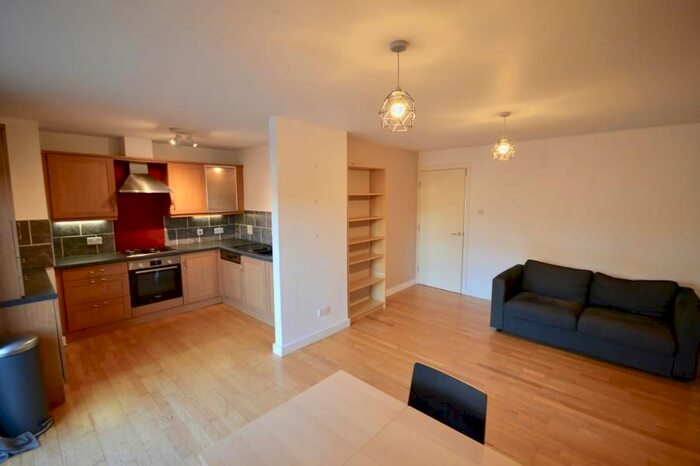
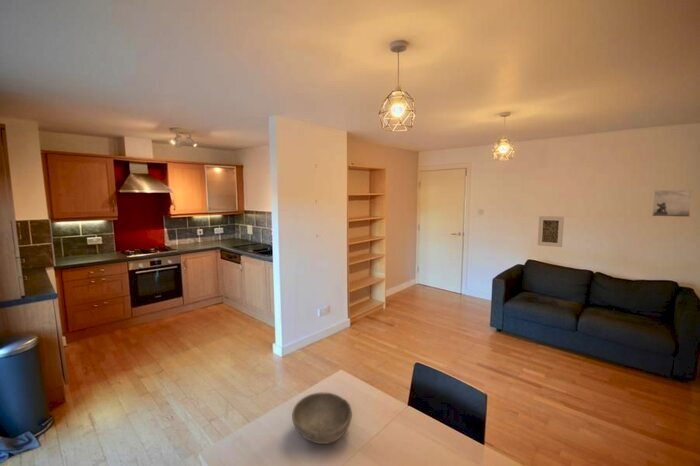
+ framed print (550, 231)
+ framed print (671, 203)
+ bowl (322, 421)
